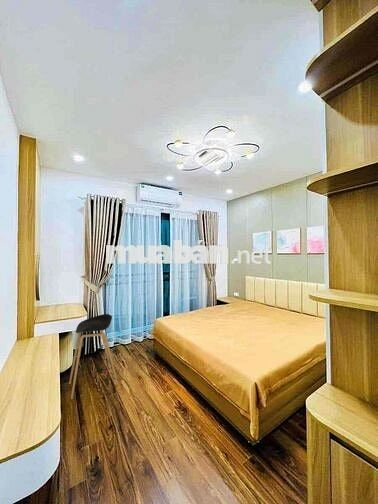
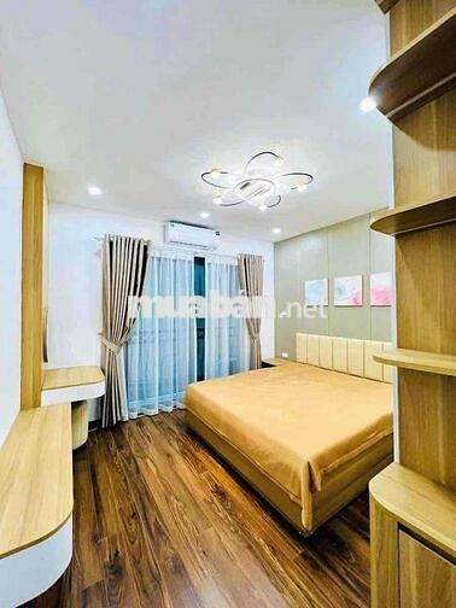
- stool (96, 361)
